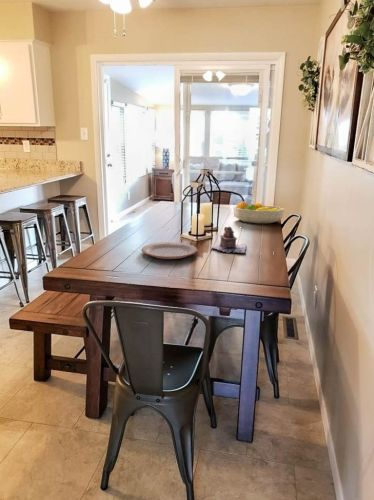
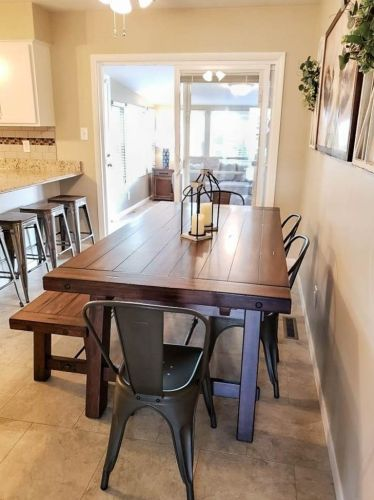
- plate (169, 251)
- teapot (228, 237)
- fruit bowl (258, 211)
